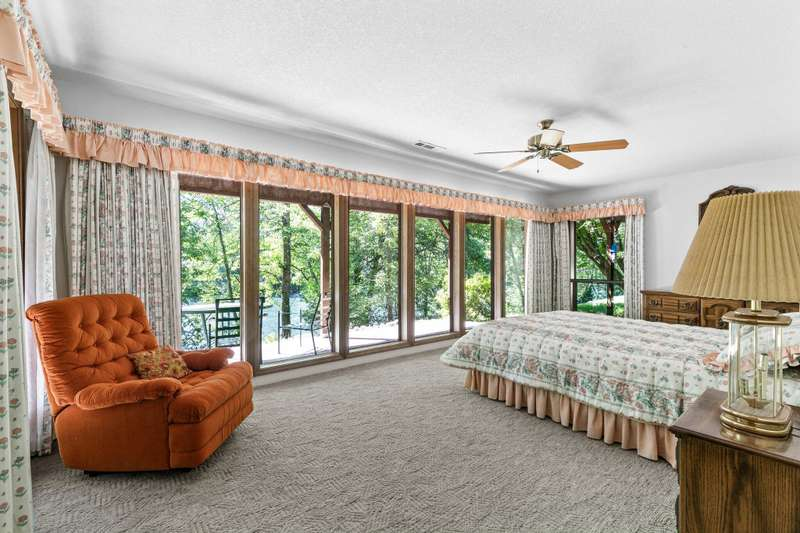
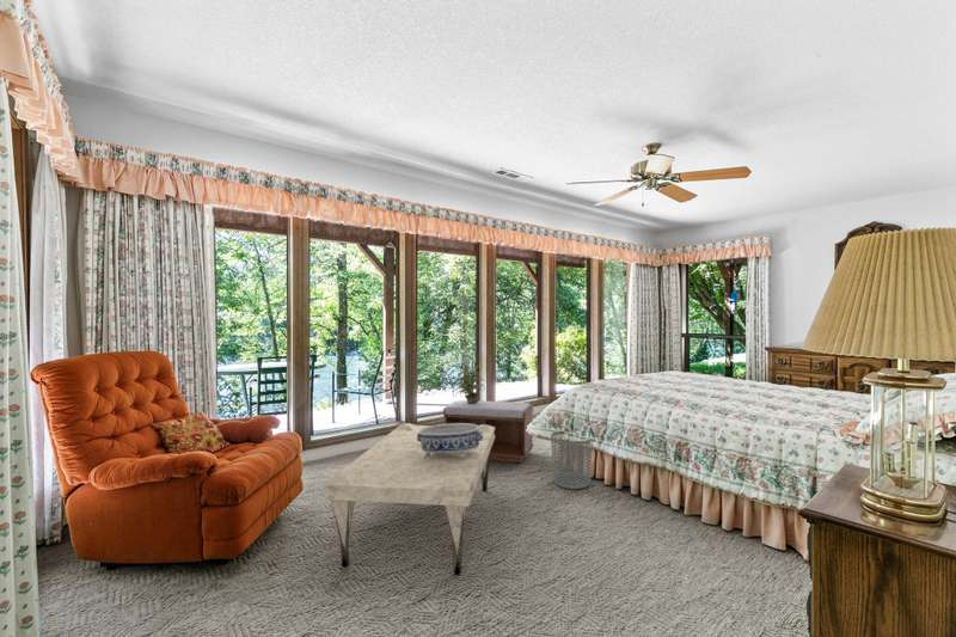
+ coffee table (427, 483)
+ decorative bowl (449, 441)
+ bench (491, 425)
+ waste bin (571, 459)
+ potted plant (471, 384)
